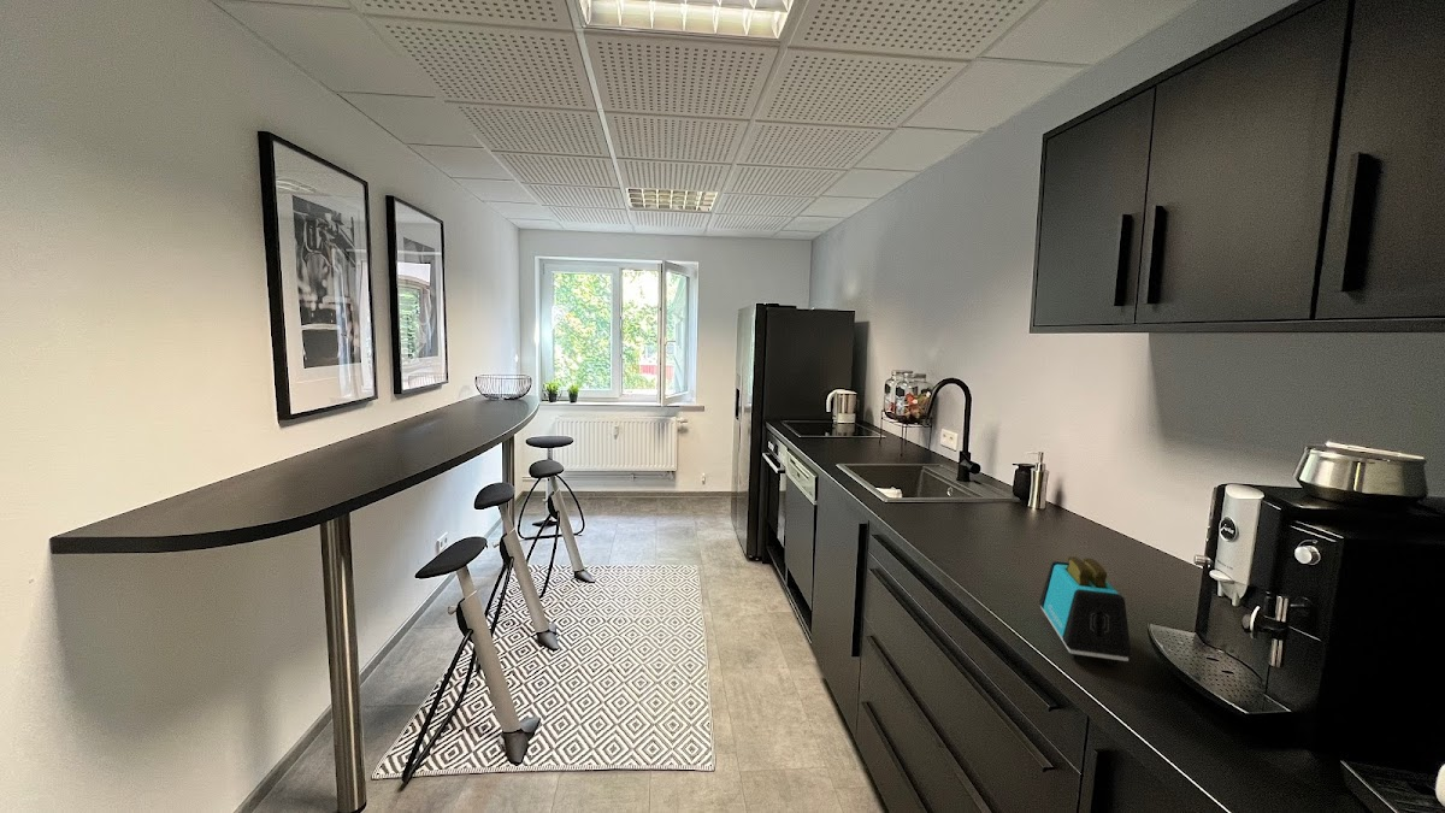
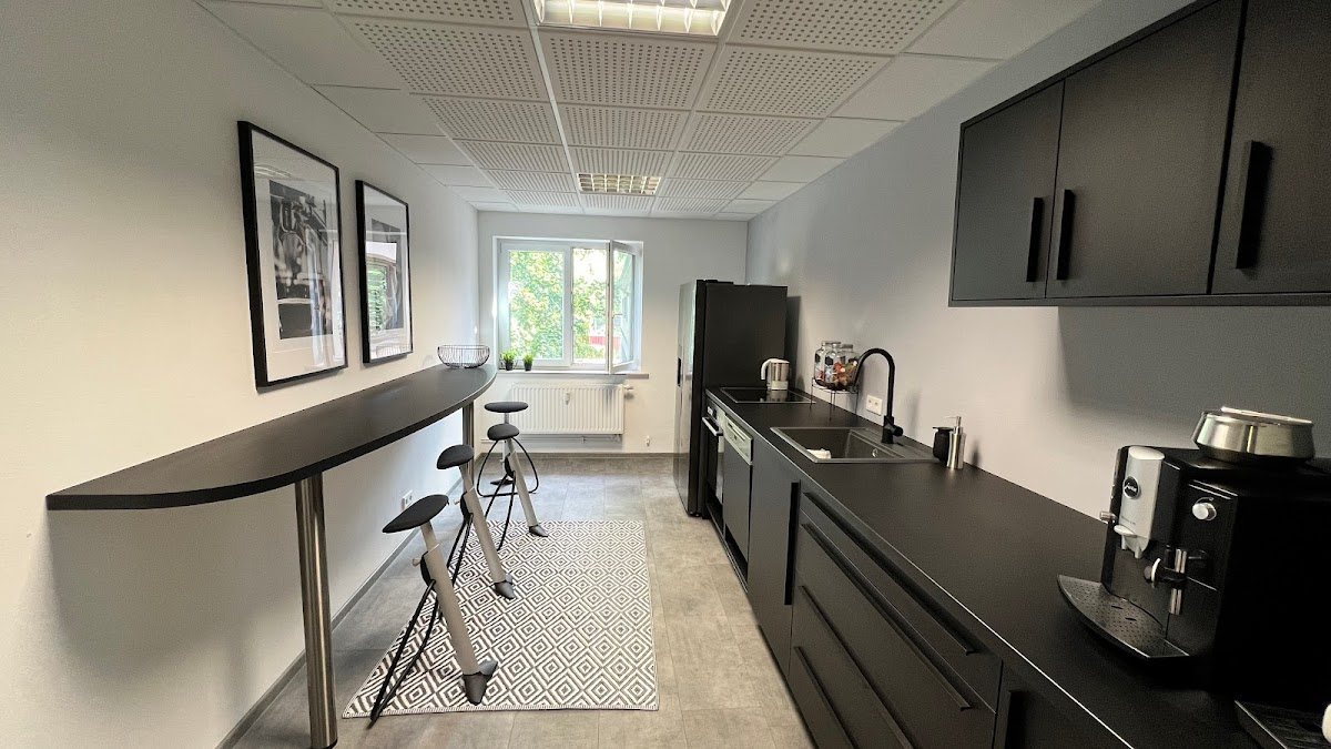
- toaster (1083, 601)
